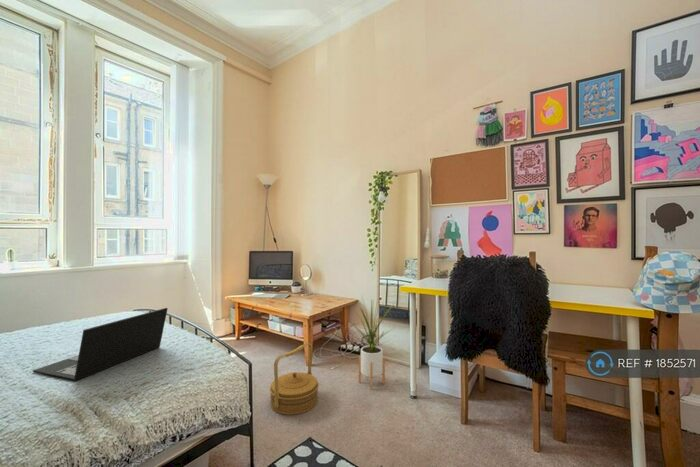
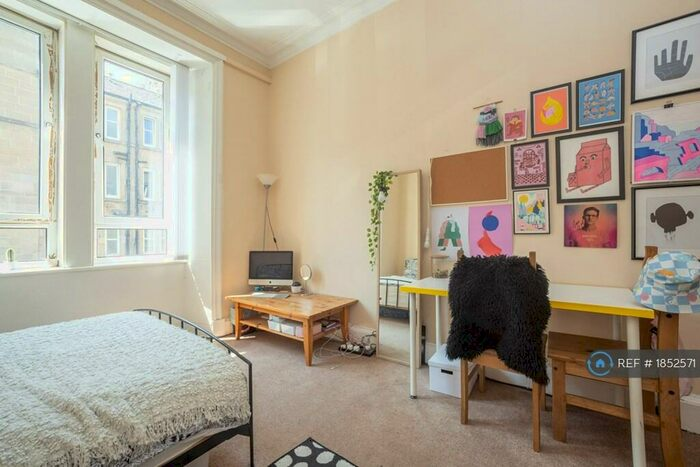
- laptop (106, 336)
- house plant (372, 338)
- basket (294, 375)
